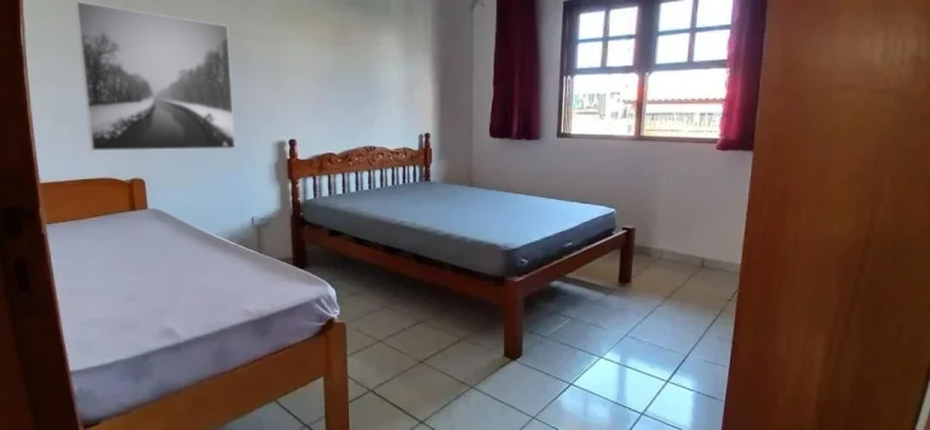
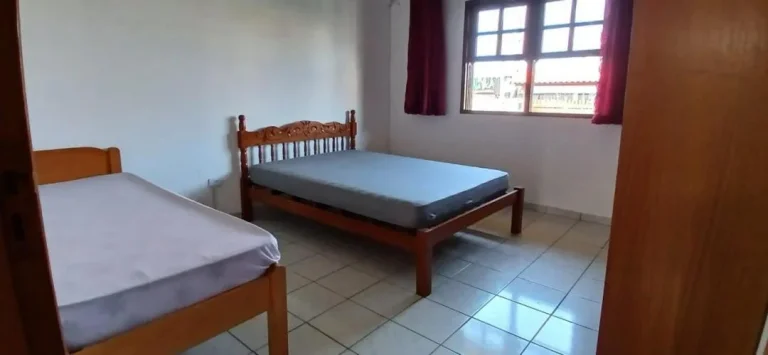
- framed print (163, 84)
